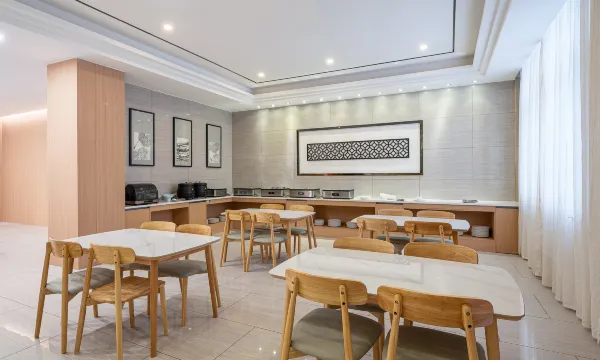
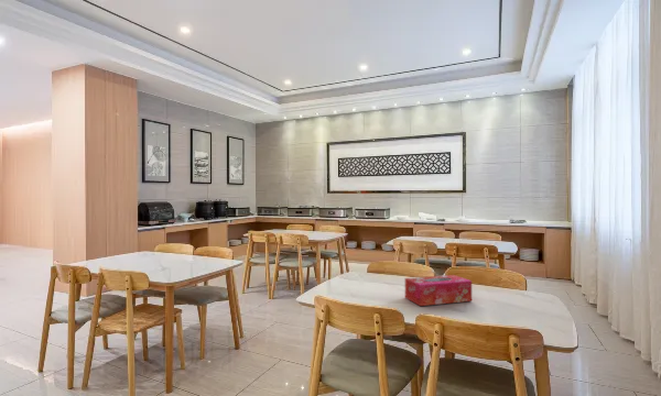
+ tissue box (437, 289)
